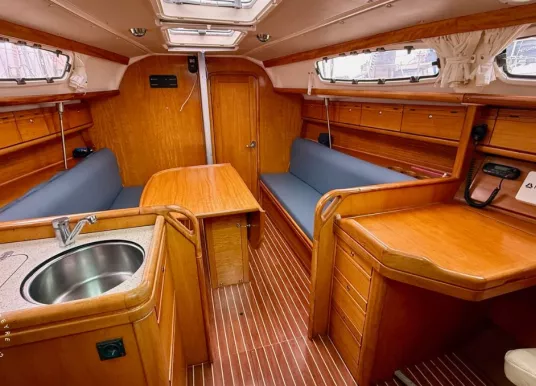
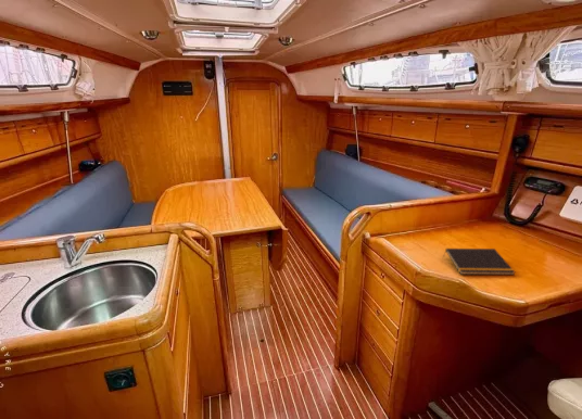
+ notepad (478, 261)
